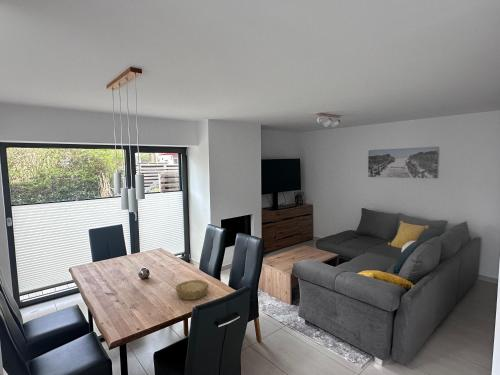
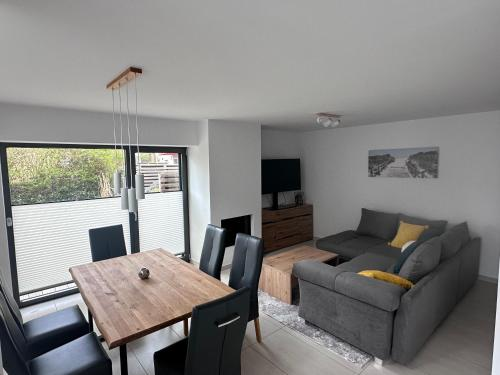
- bowl (192, 290)
